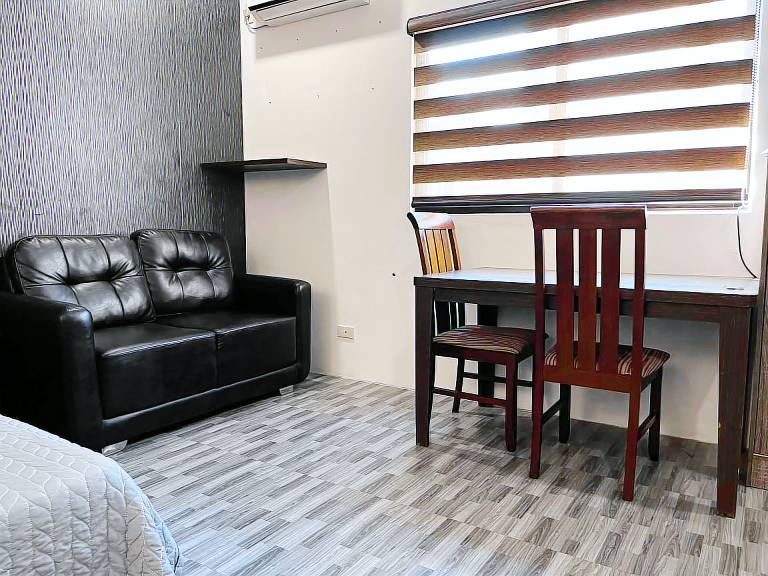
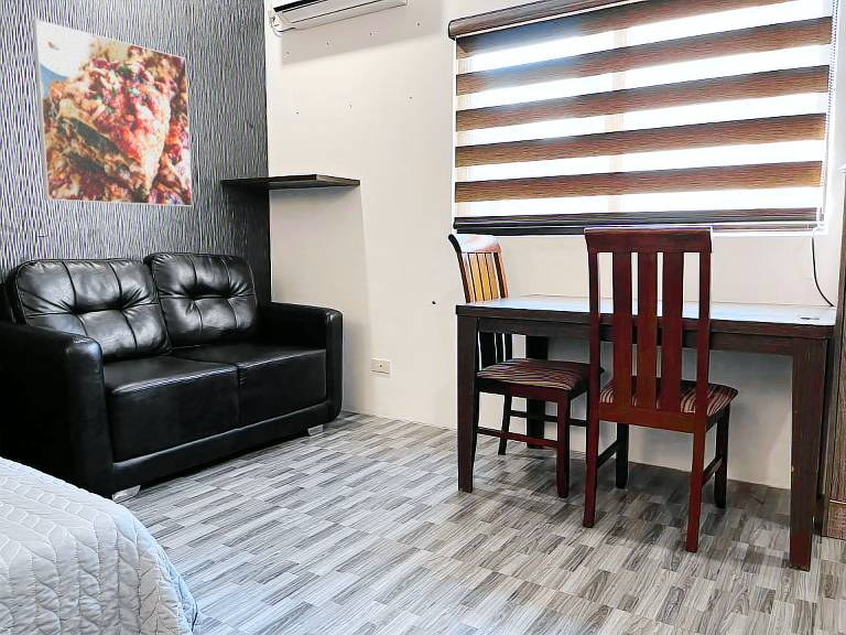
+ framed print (120, 122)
